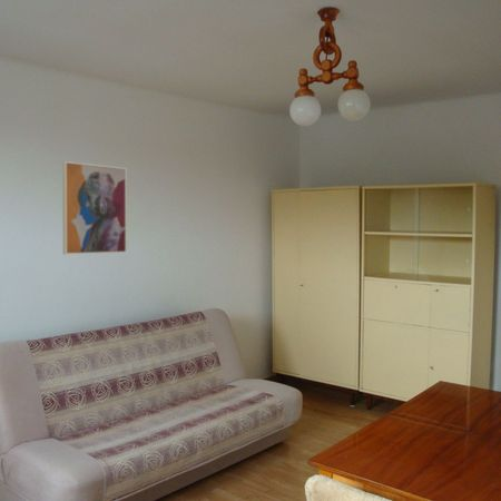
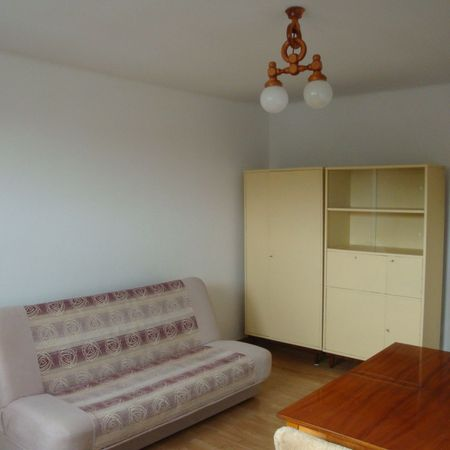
- wall art (96, 209)
